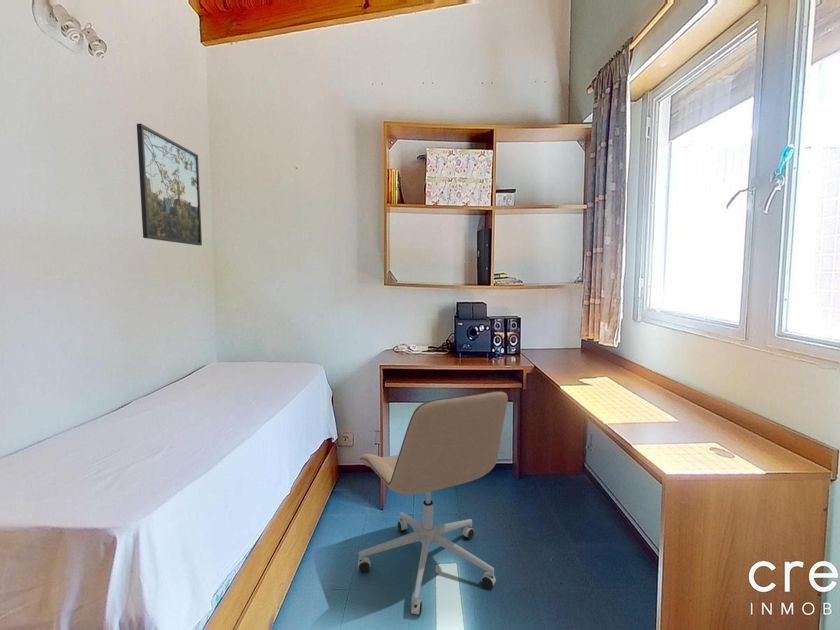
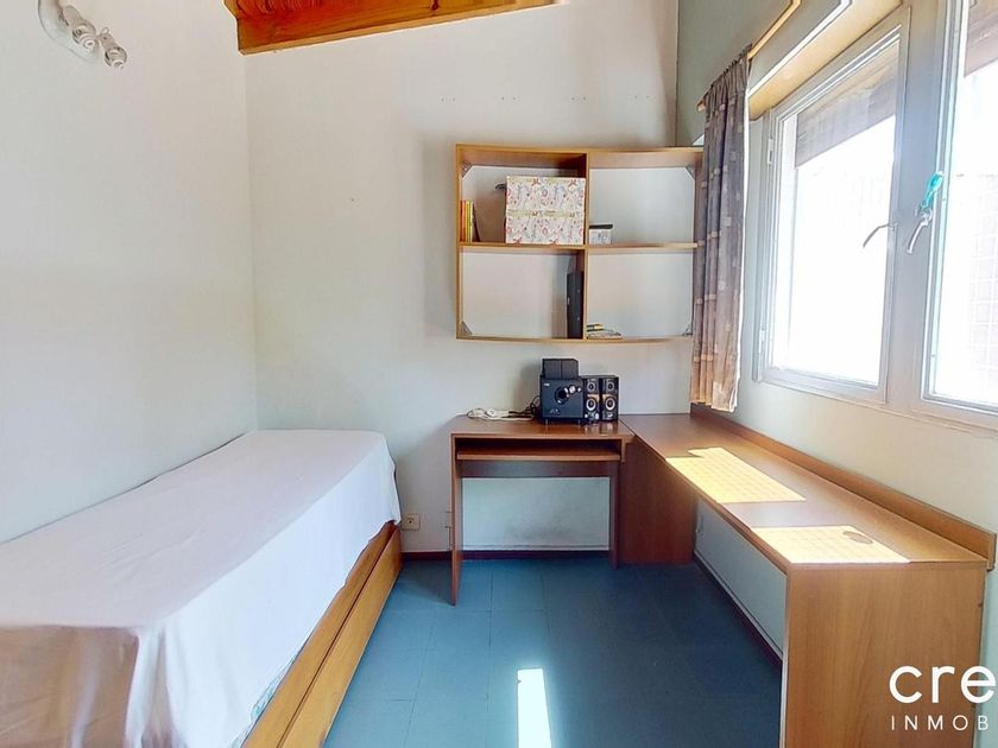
- office chair (429, 473)
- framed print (173, 192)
